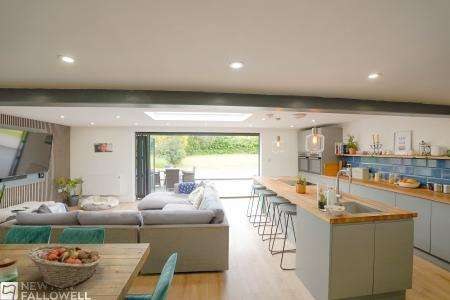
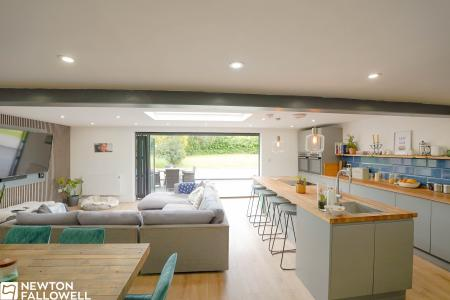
- fruit basket (66, 261)
